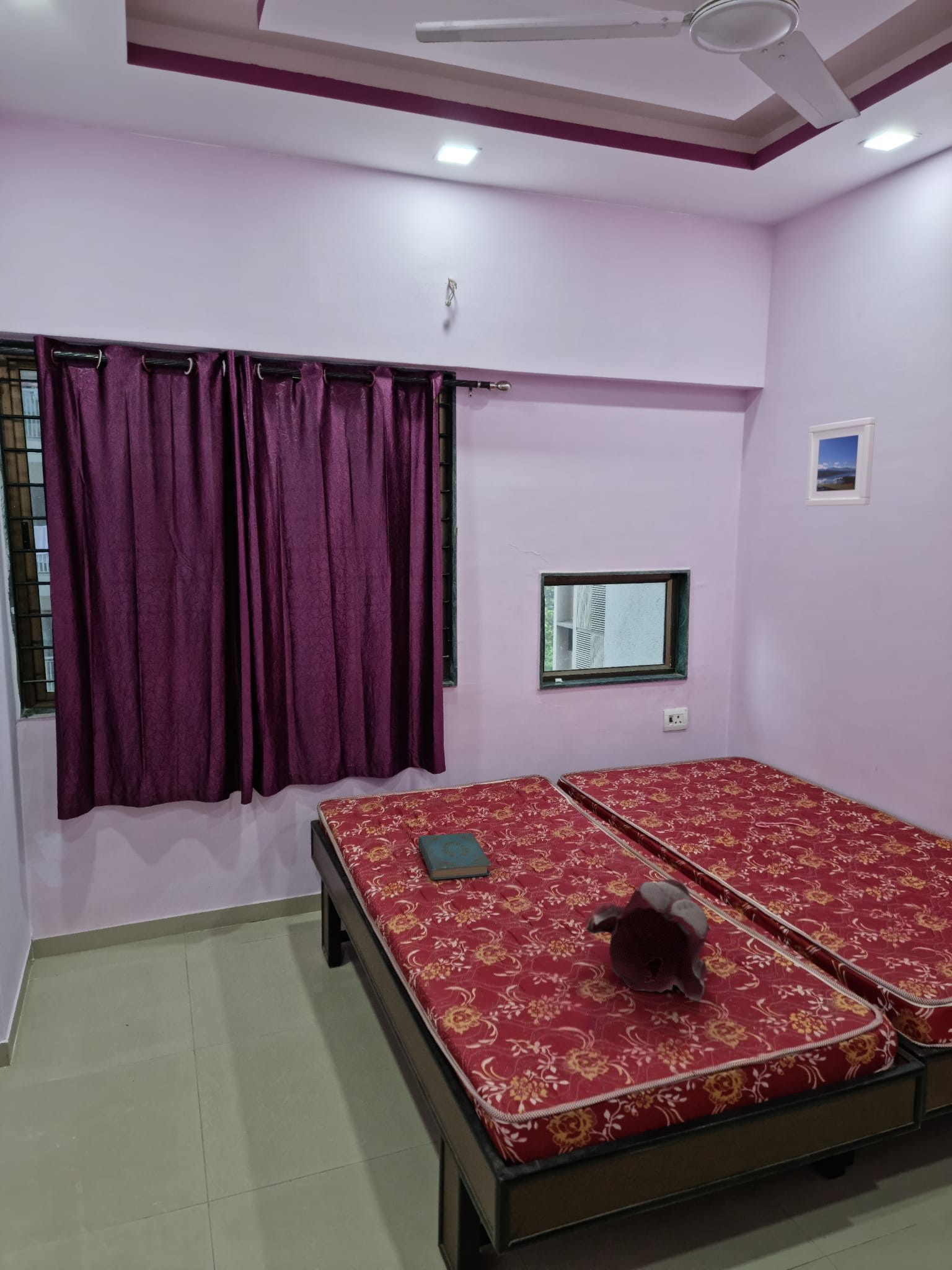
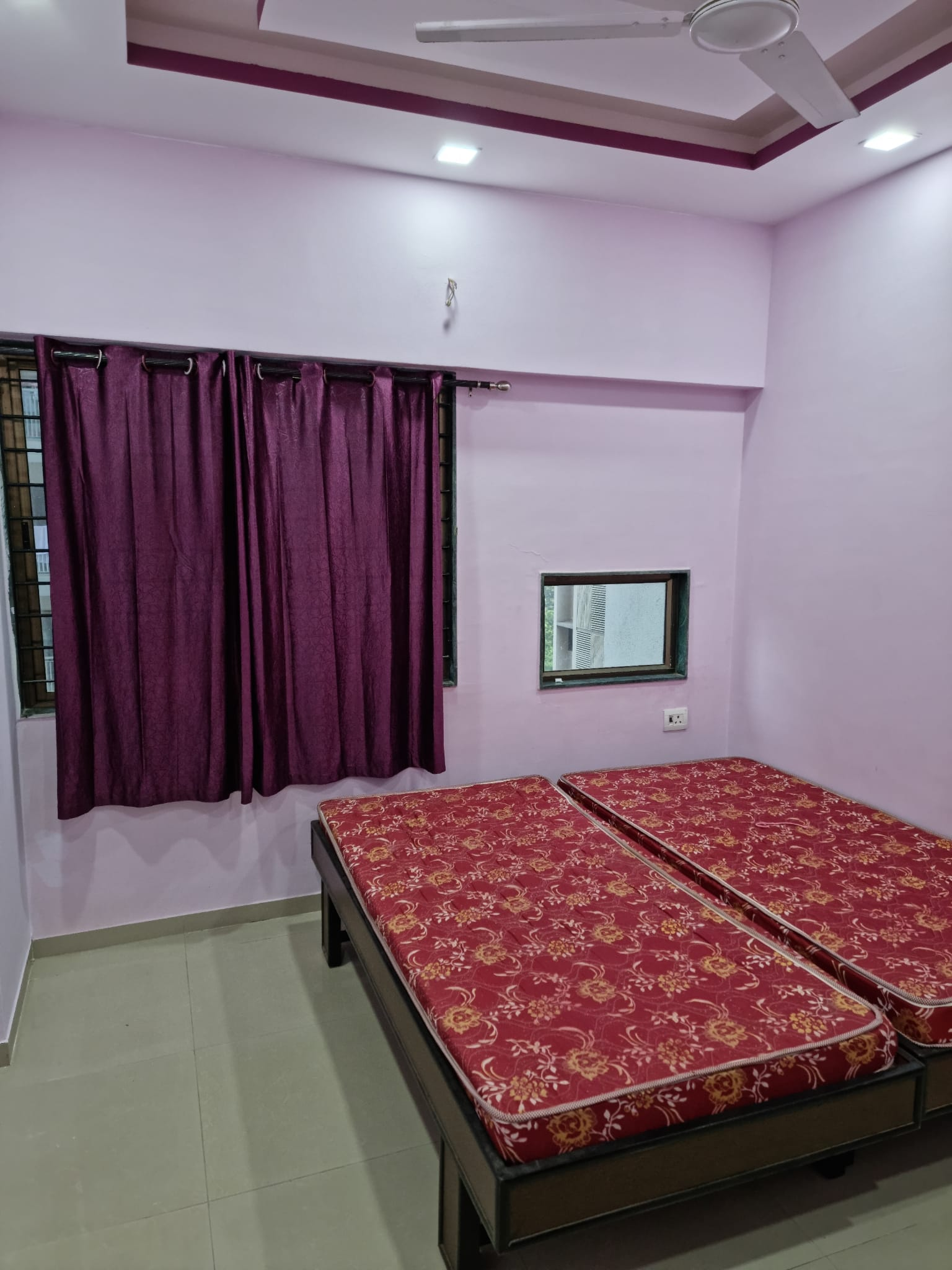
- teddy bear (658, 916)
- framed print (837, 464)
- book (452, 855)
